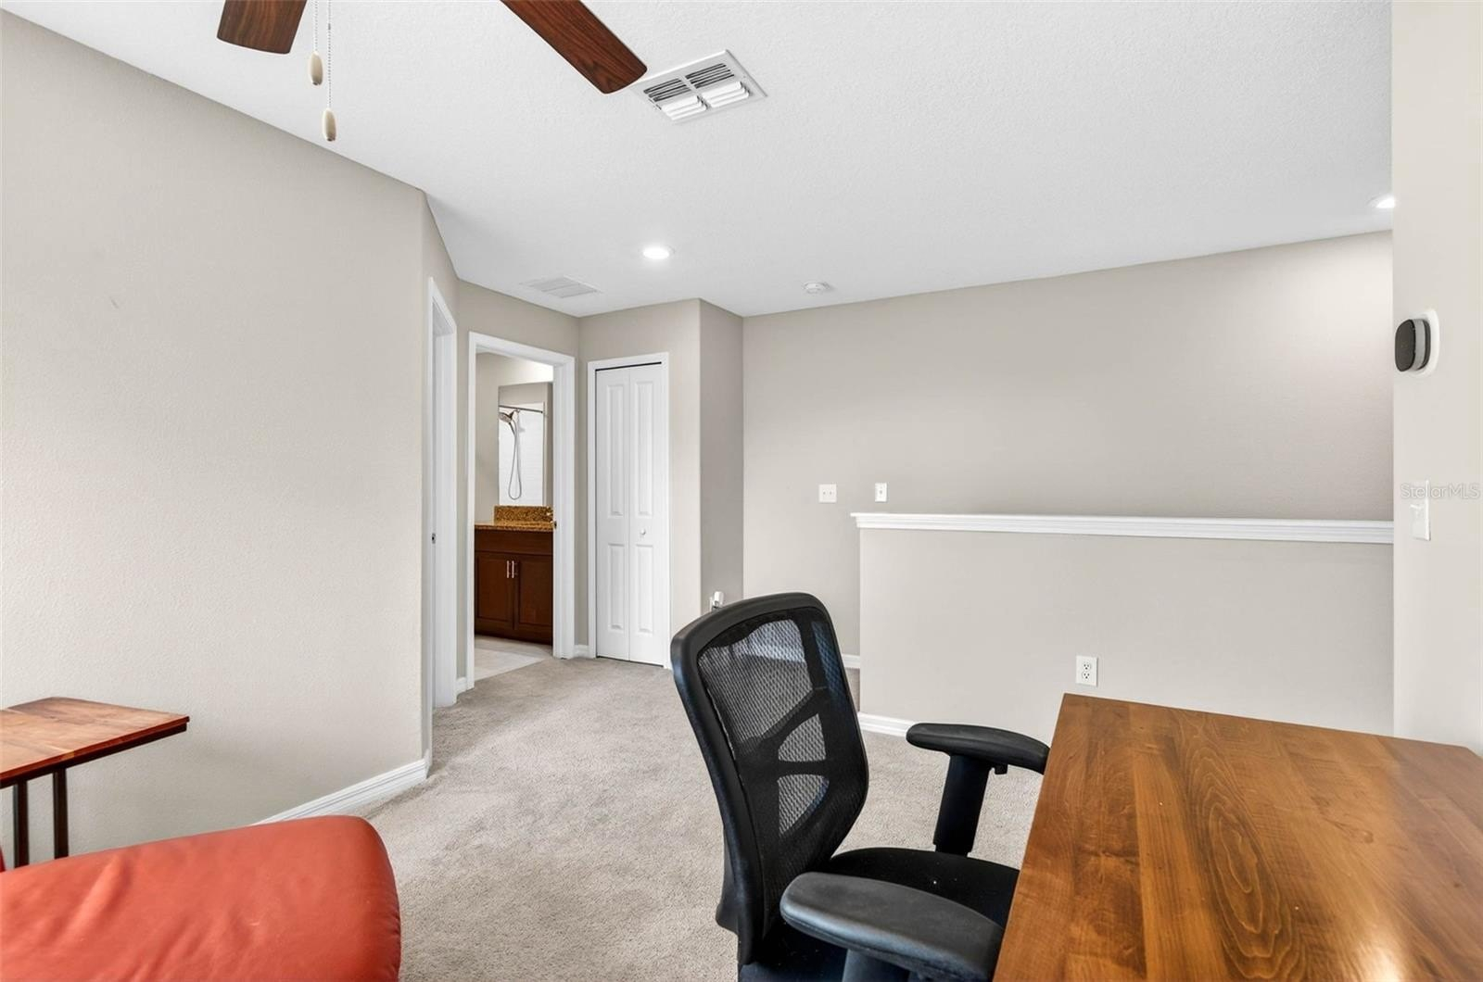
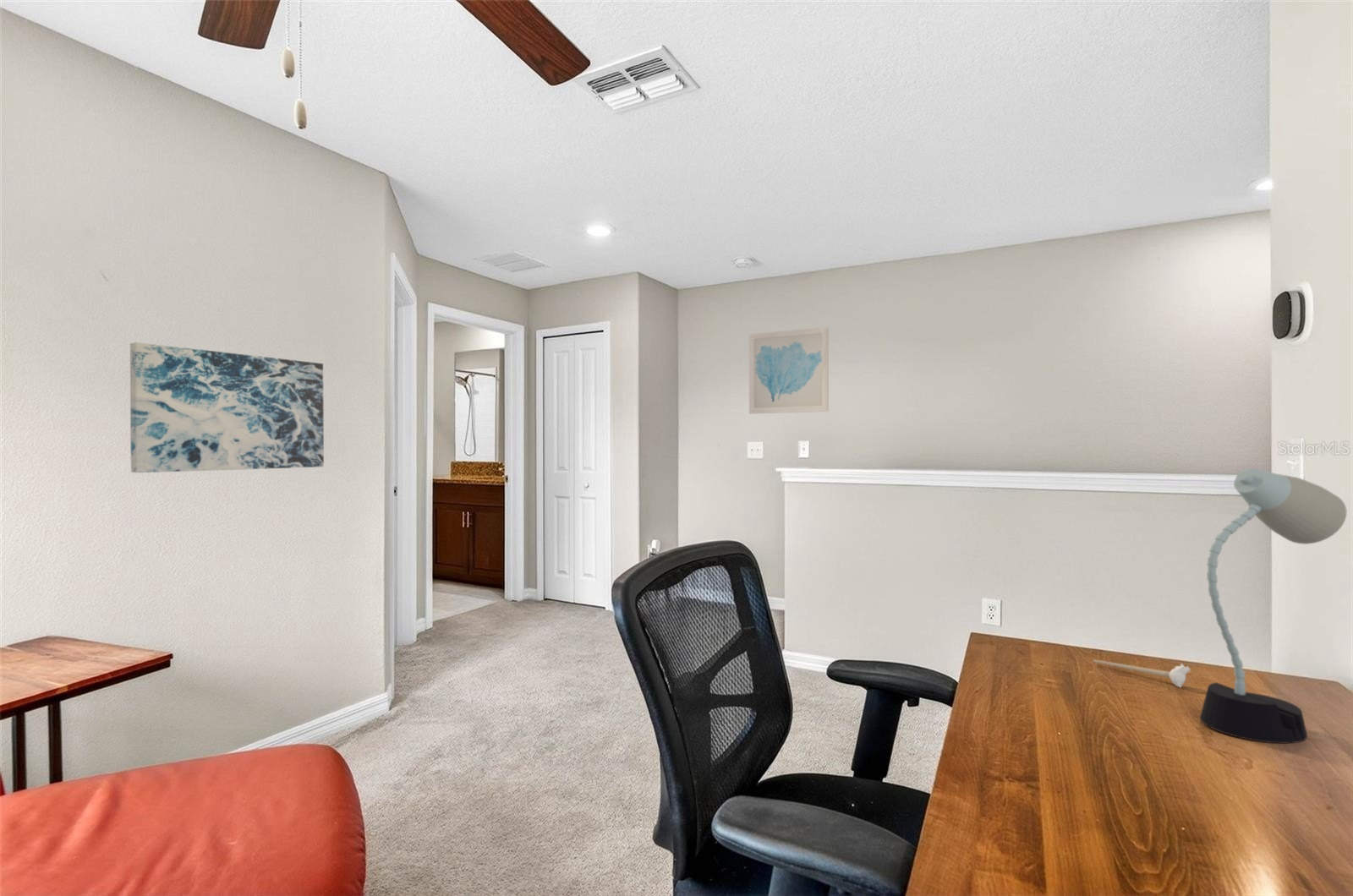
+ desk lamp (1222, 609)
+ wall art (237, 412)
+ pen (1138, 667)
+ wall art (787, 371)
